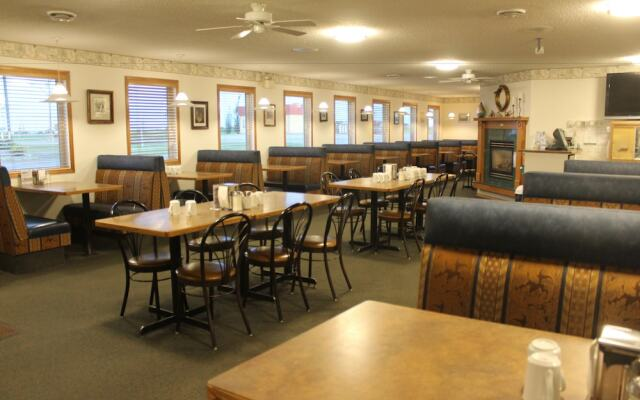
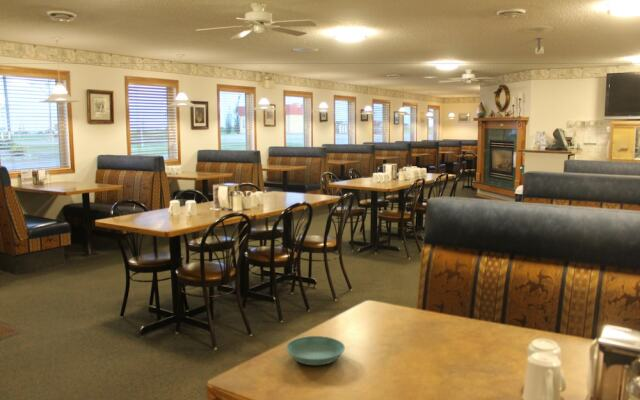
+ saucer (315, 351)
